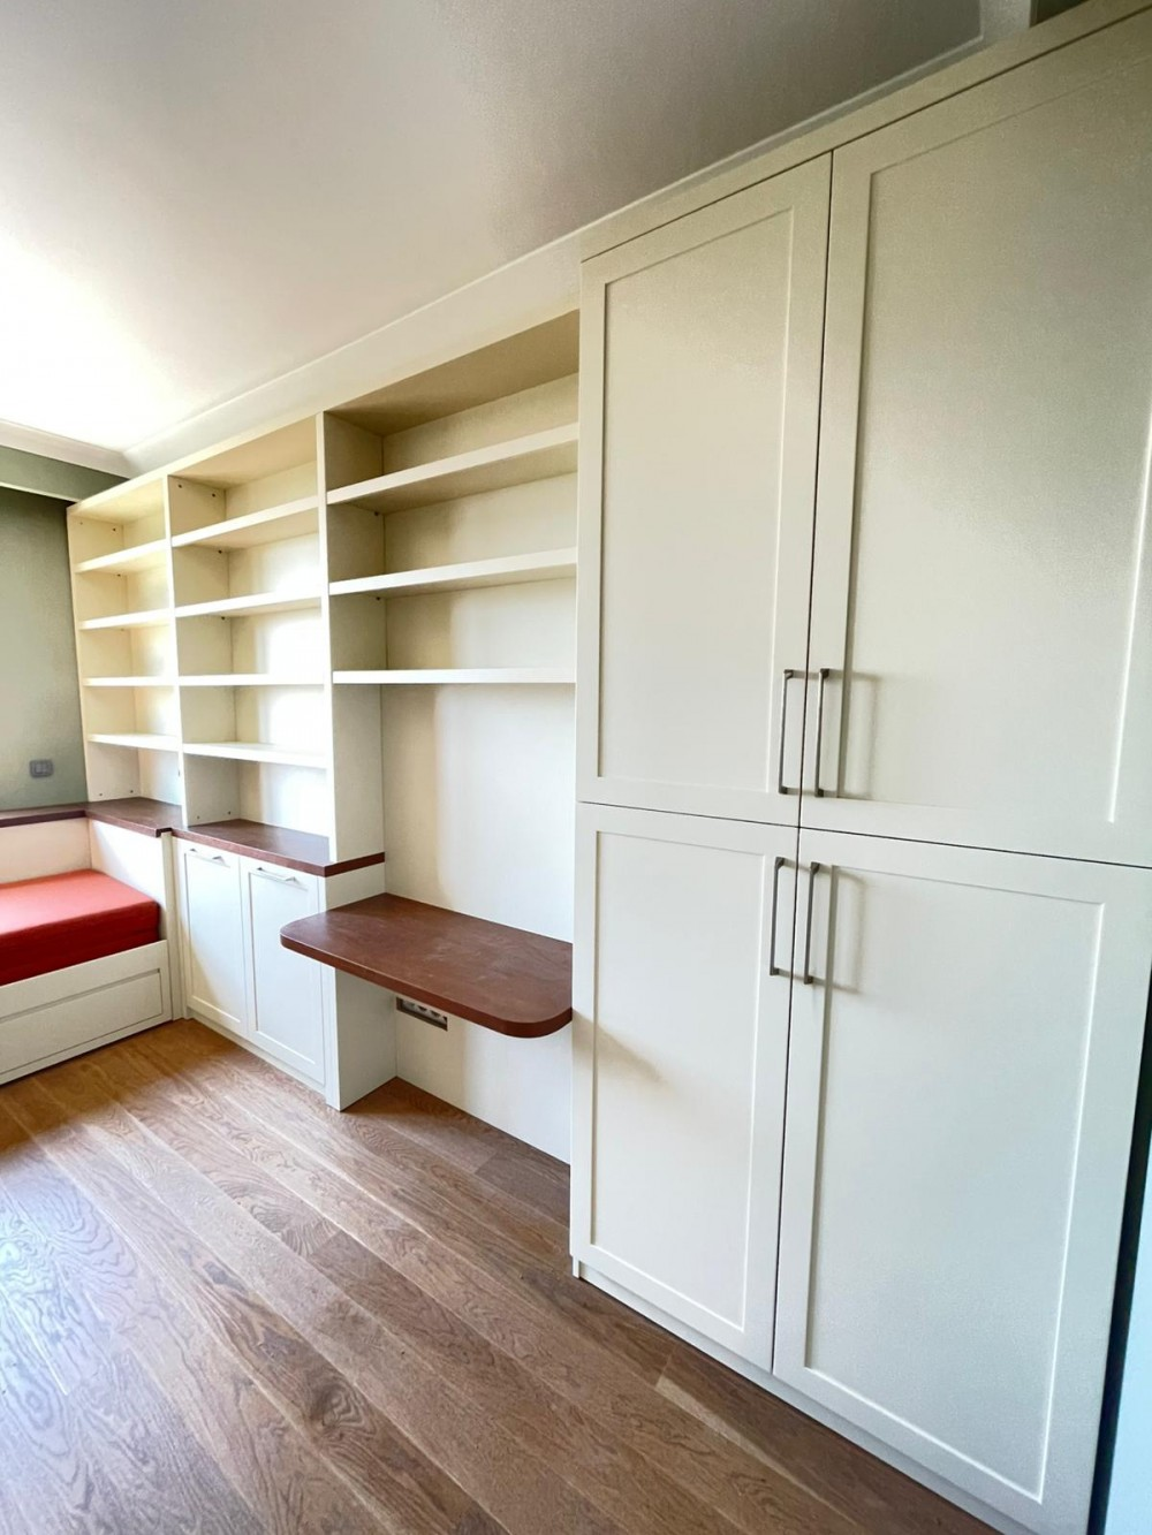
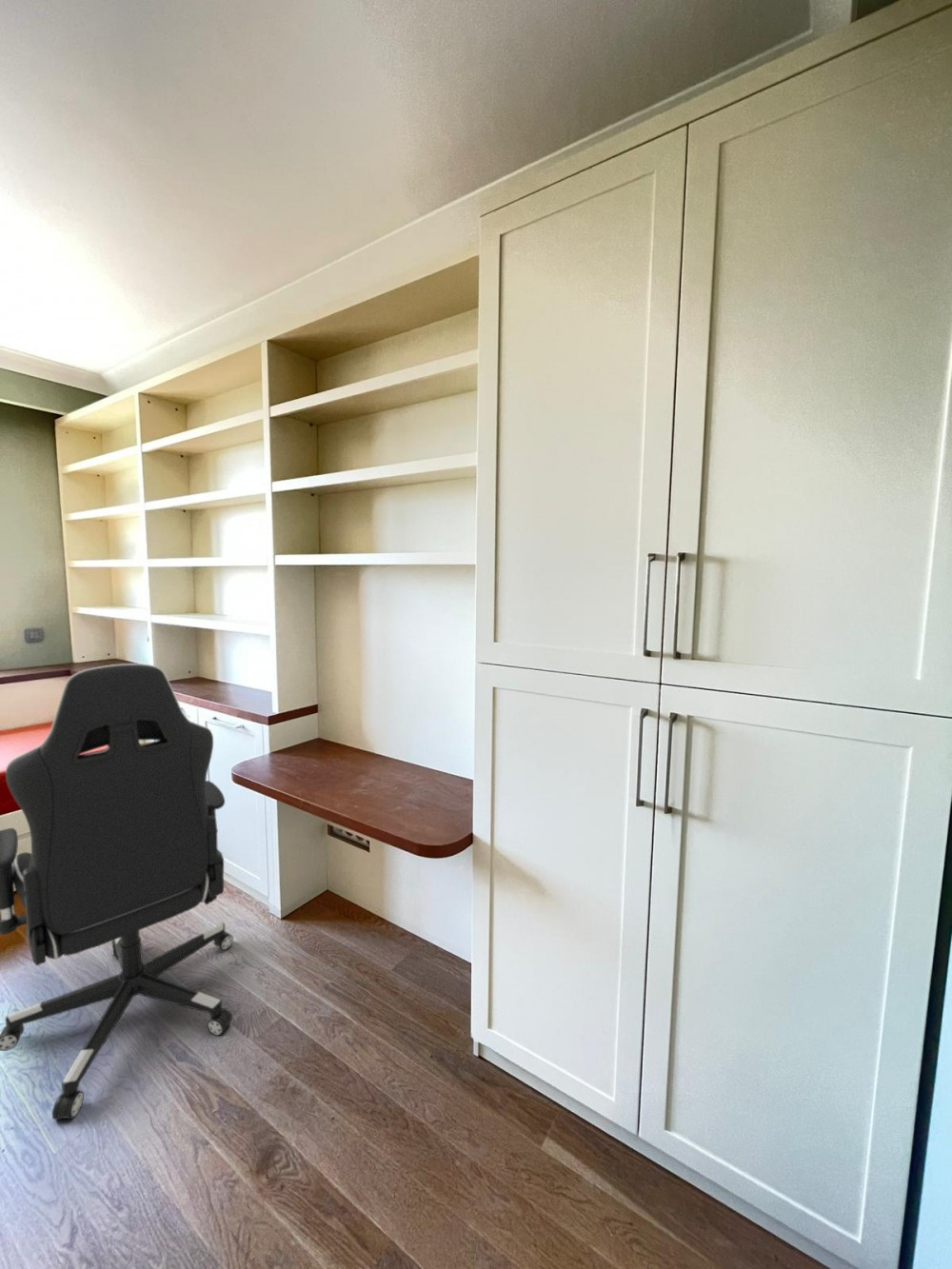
+ chair (121, 836)
